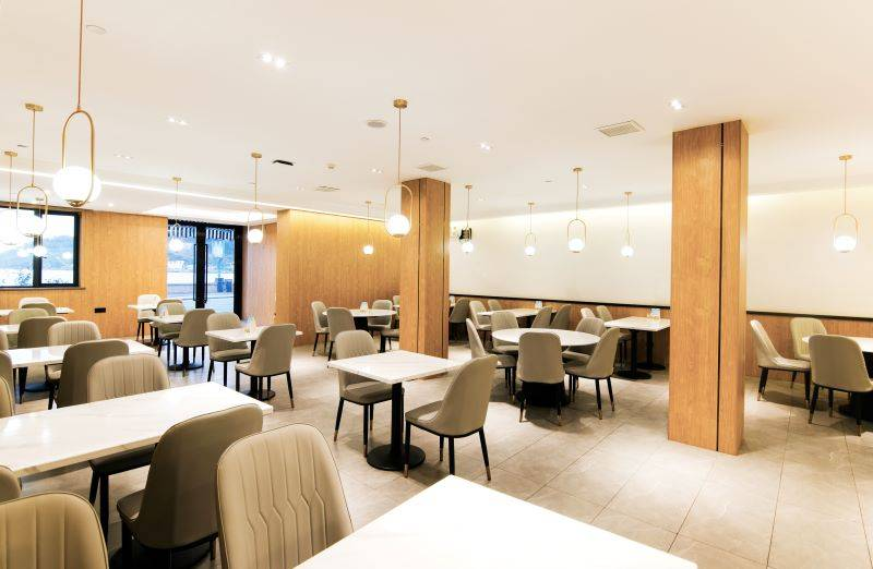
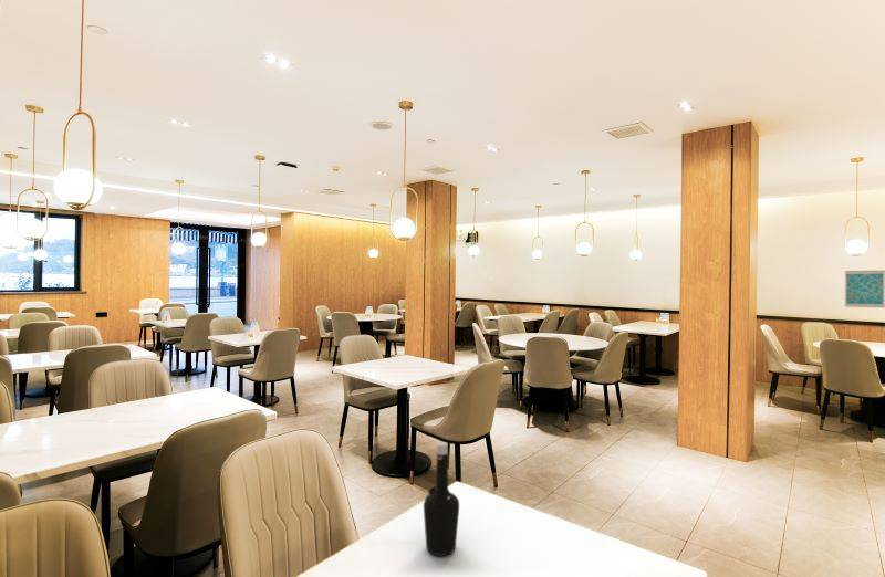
+ bottle (441, 495)
+ wall art (864, 288)
